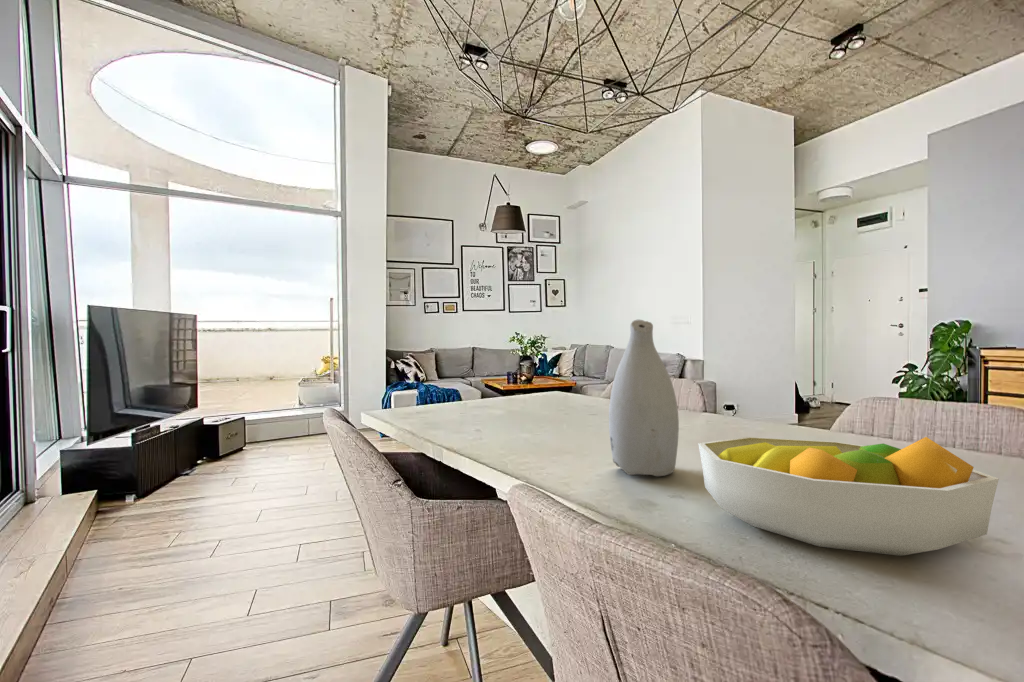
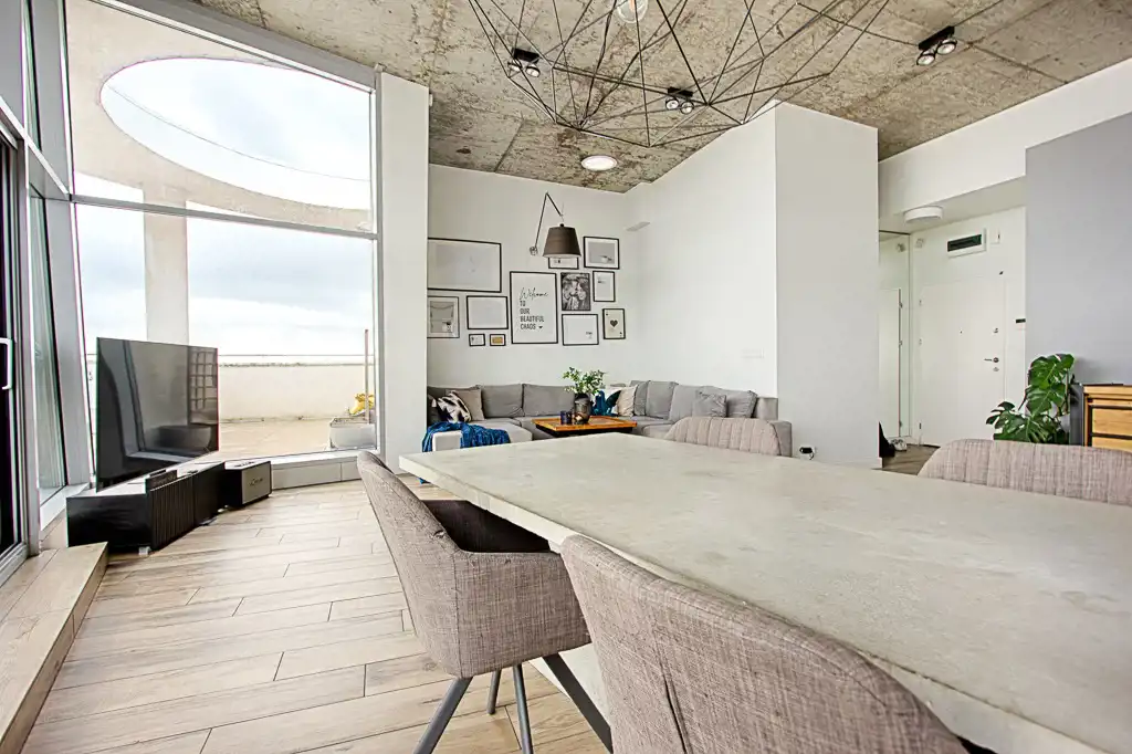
- fruit bowl (826, 476)
- vase (642, 395)
